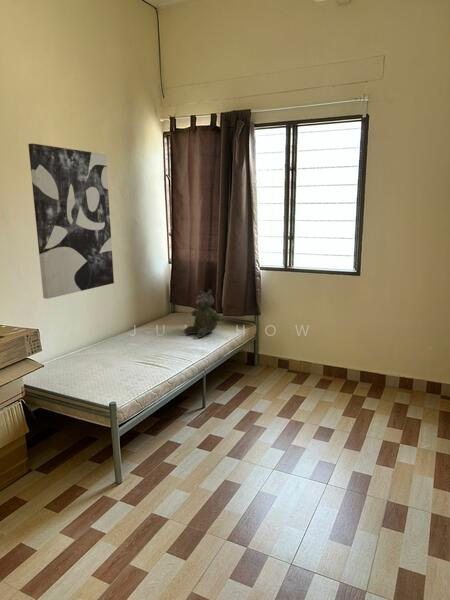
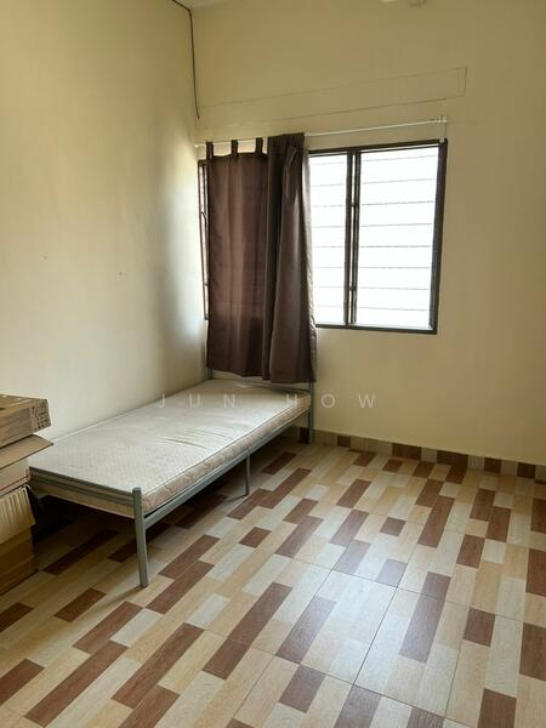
- wall art (76, 222)
- teddy bear (201, 311)
